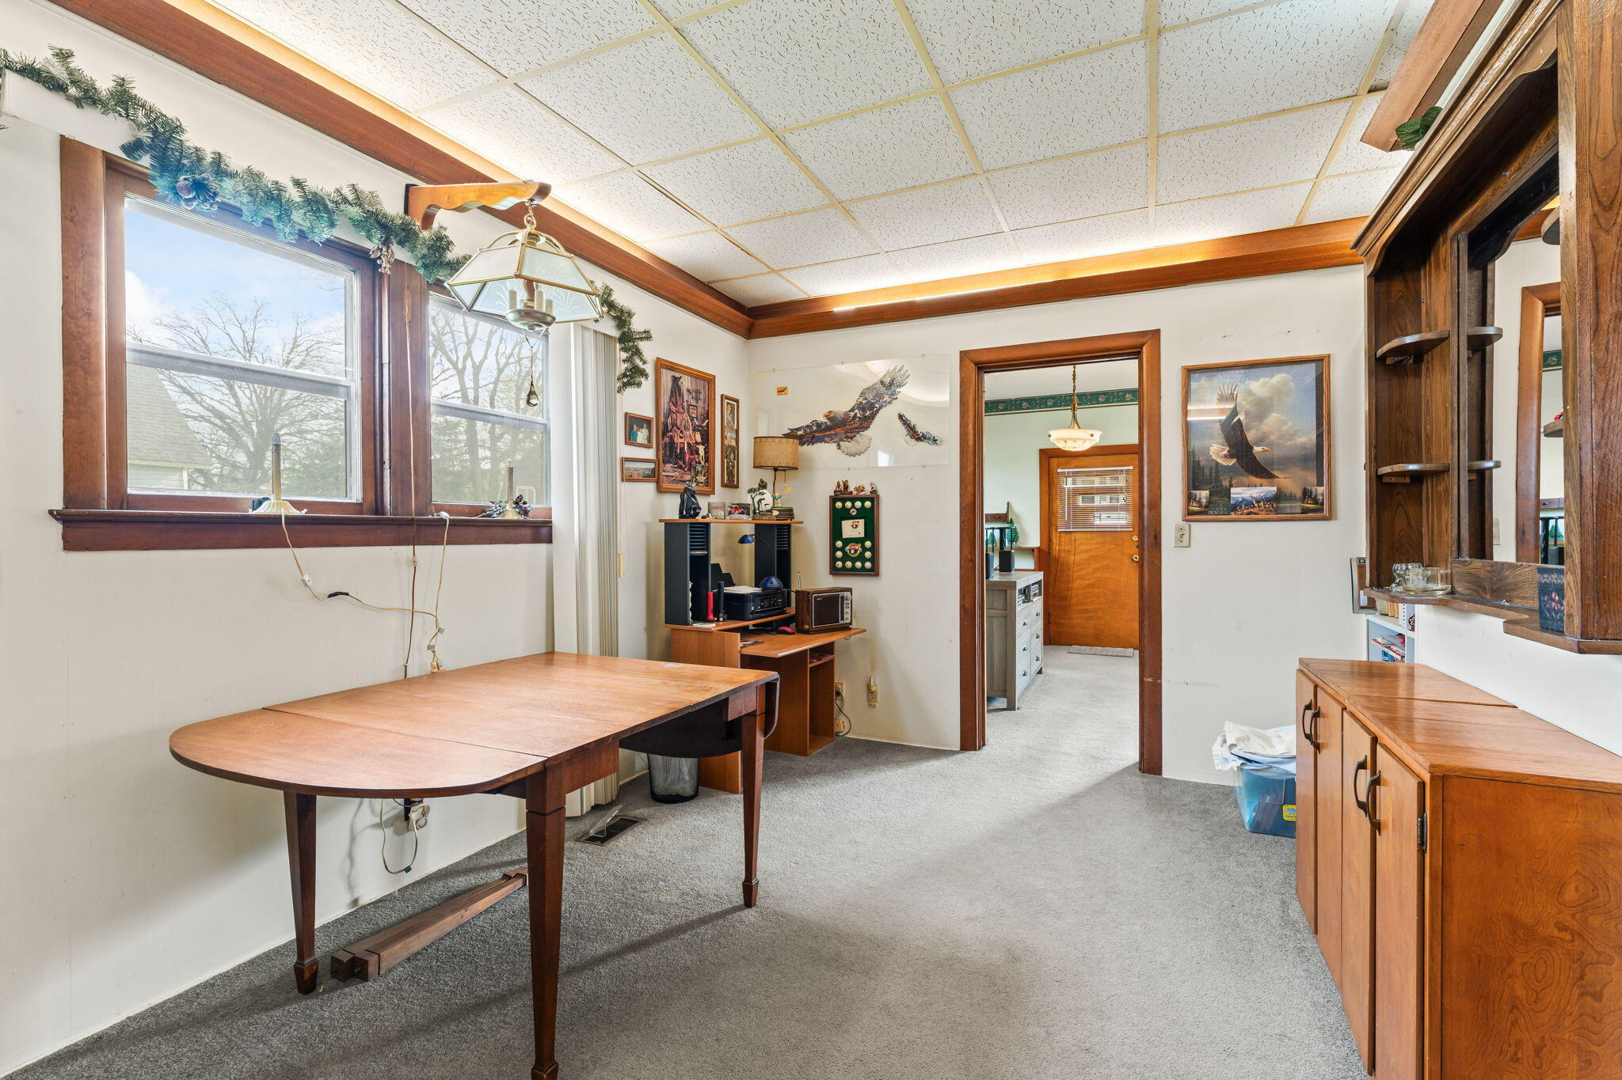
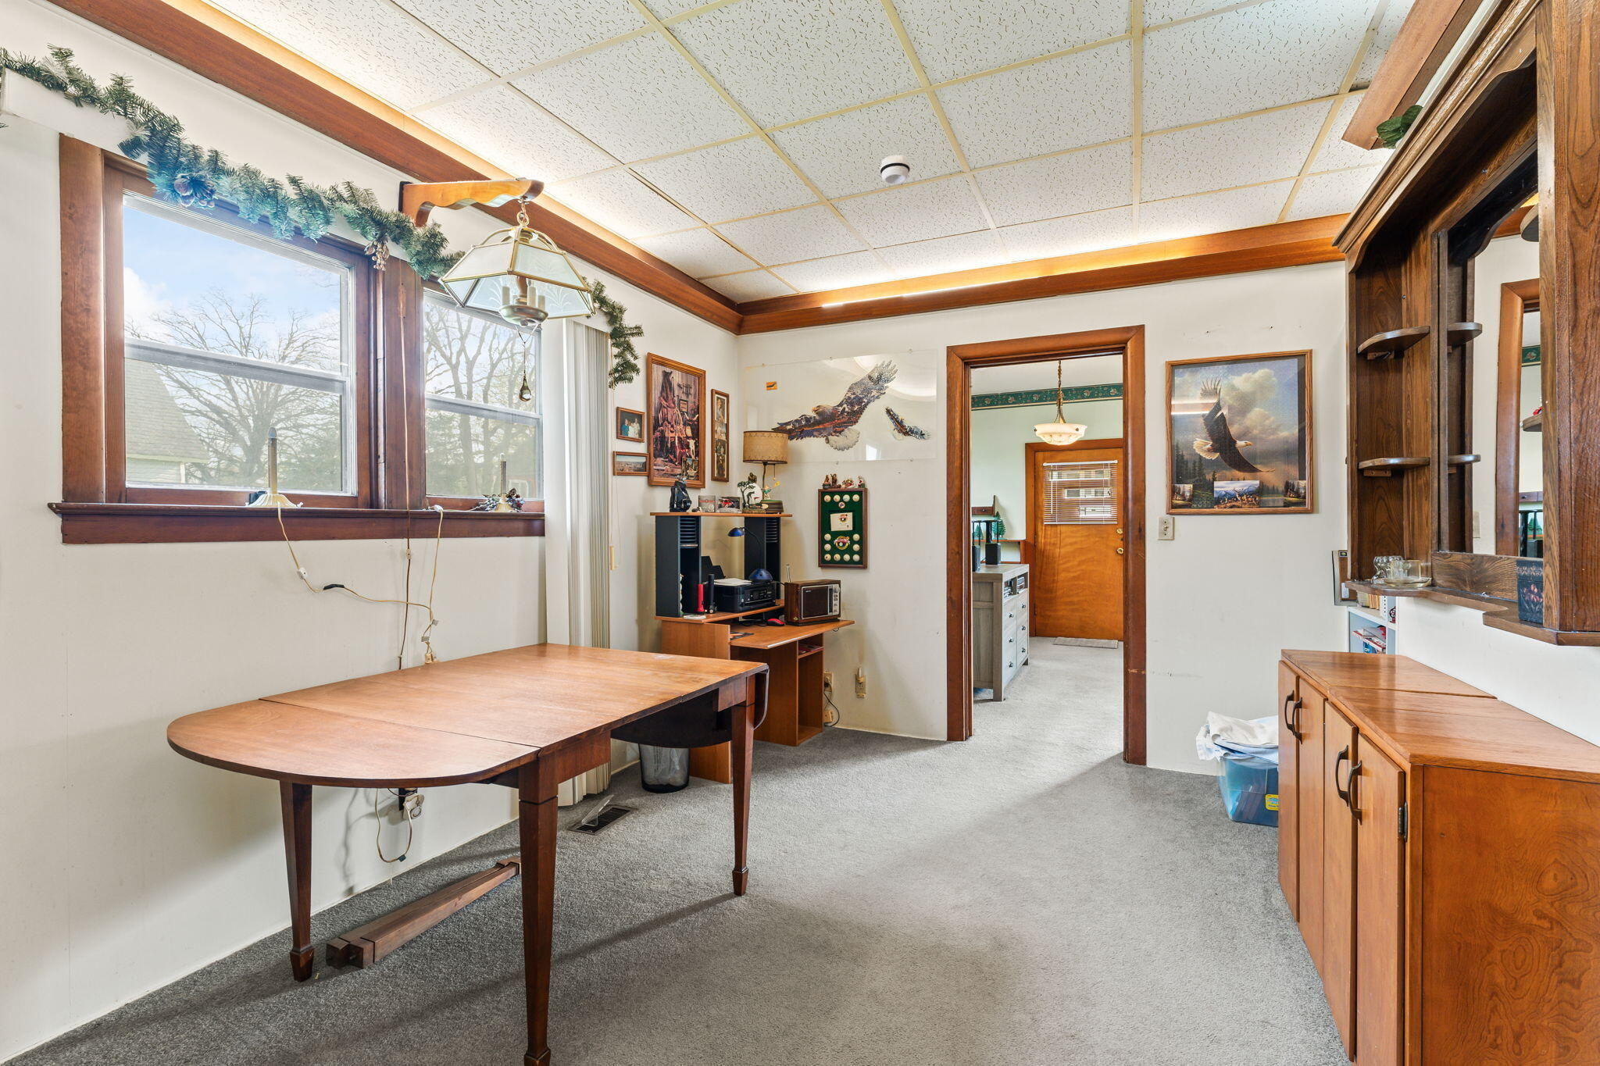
+ smoke detector (895, 170)
